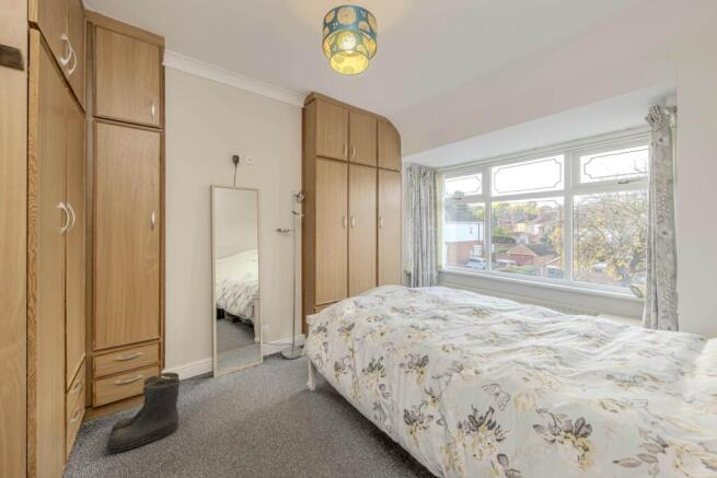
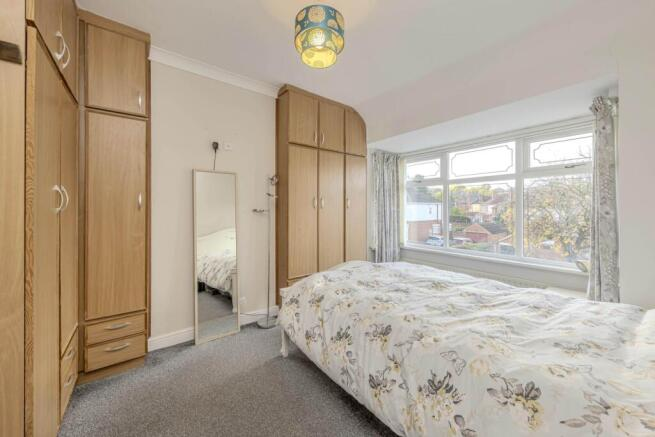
- boots (144, 407)
